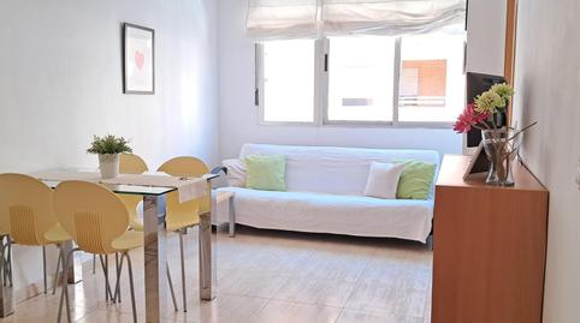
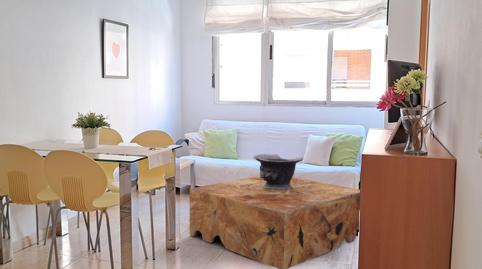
+ decorative bowl (276, 171)
+ coffee table (276, 213)
